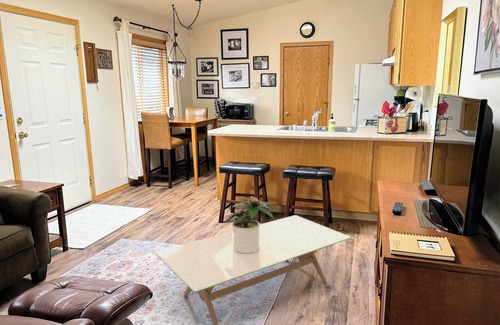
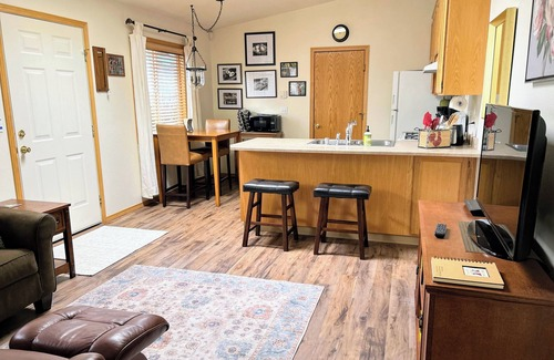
- potted plant (250, 222)
- coffee table (257, 266)
